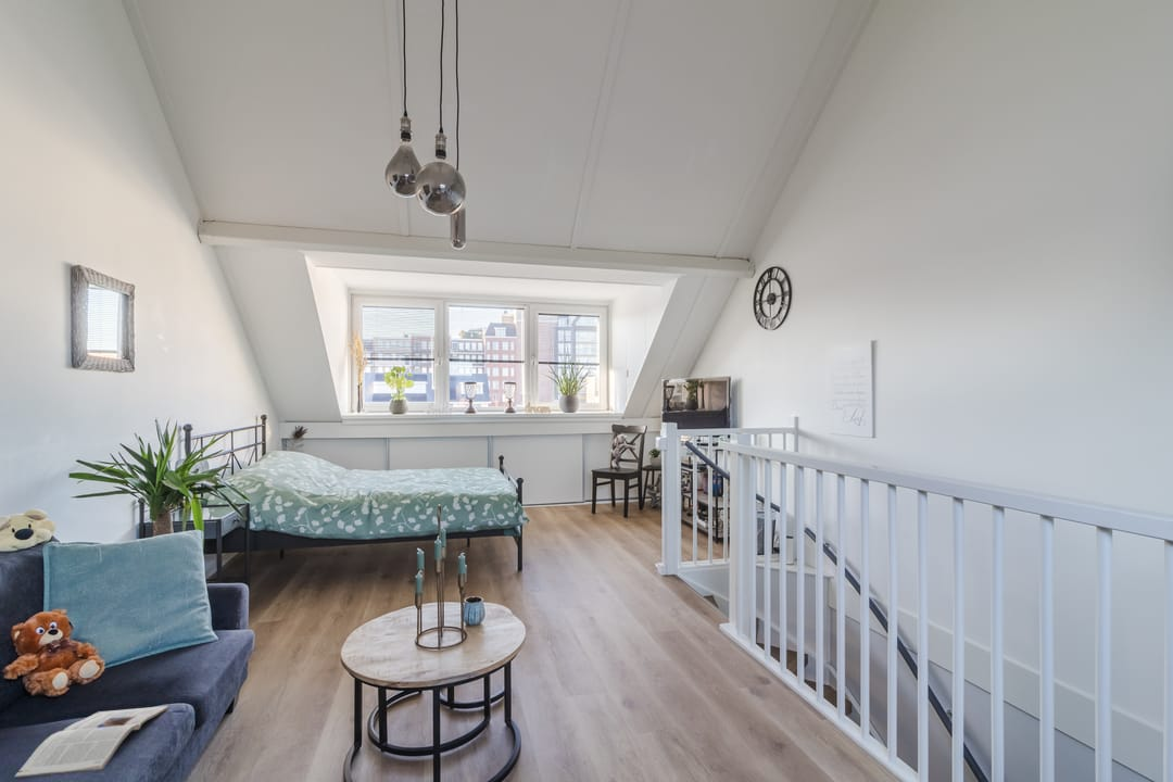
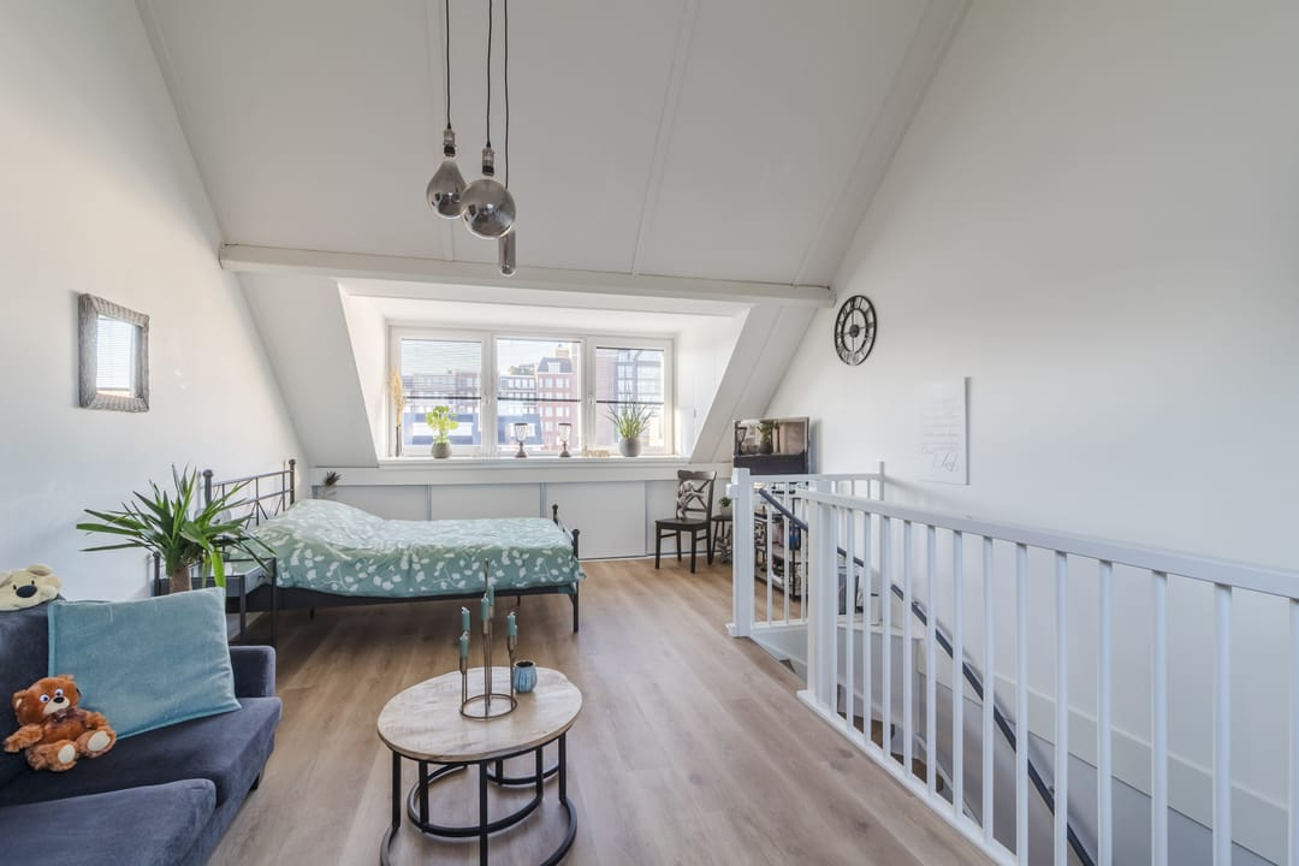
- magazine (99, 732)
